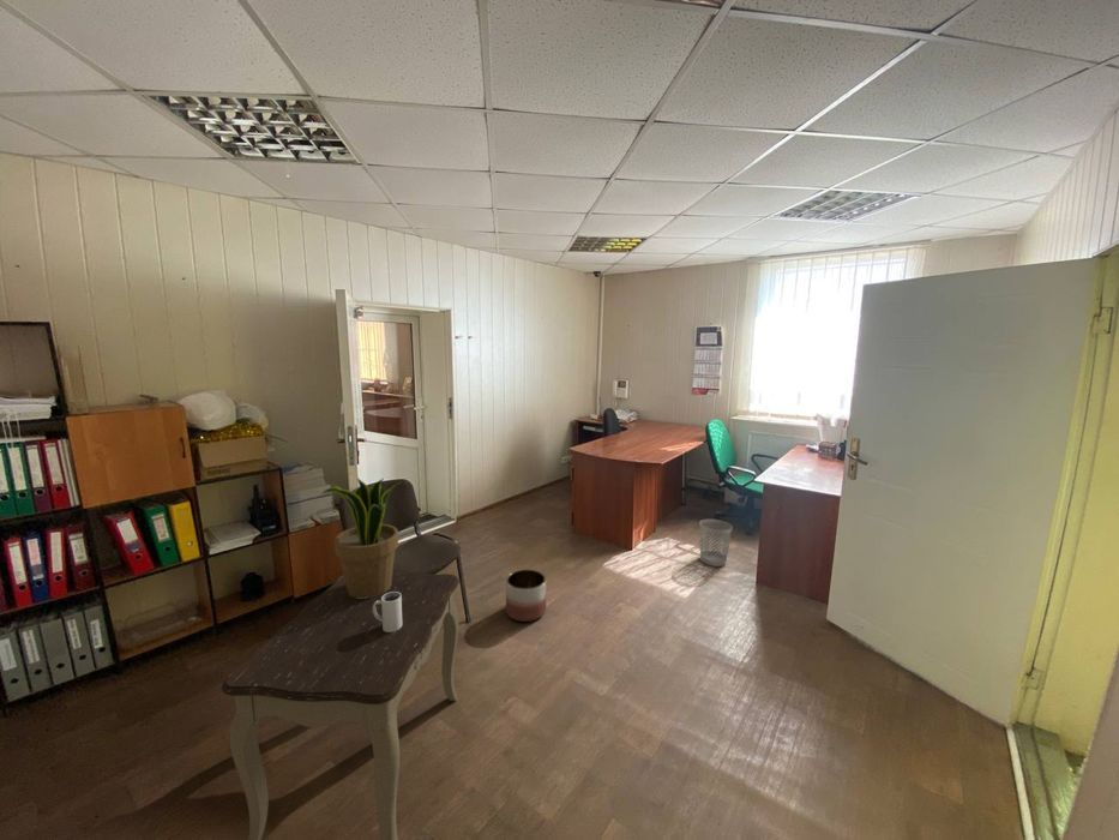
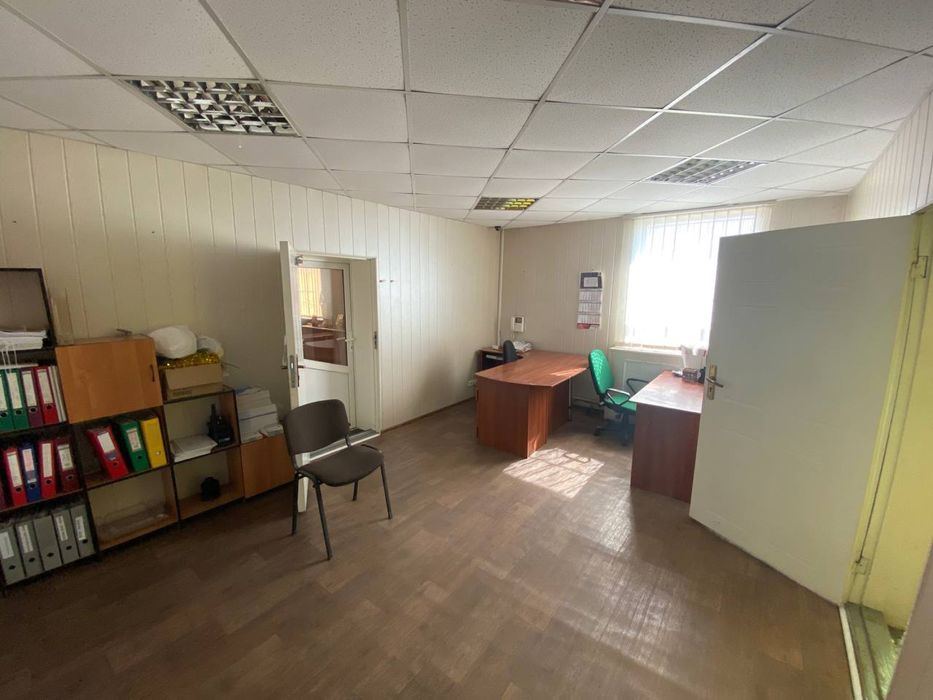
- mug (387, 611)
- wastebasket (714, 542)
- side table (367, 691)
- planter (525, 594)
- potted plant (366, 534)
